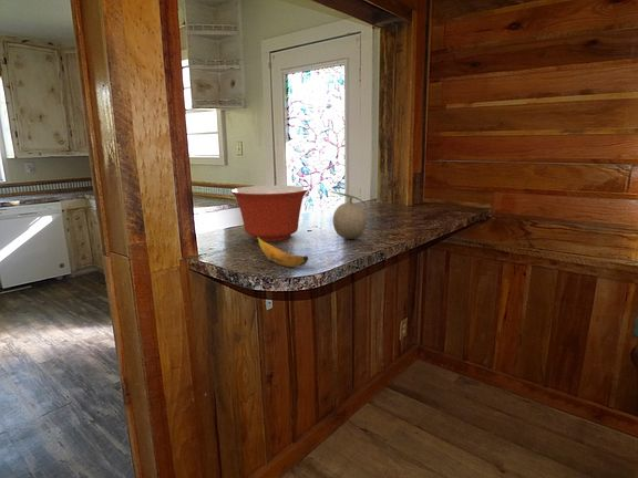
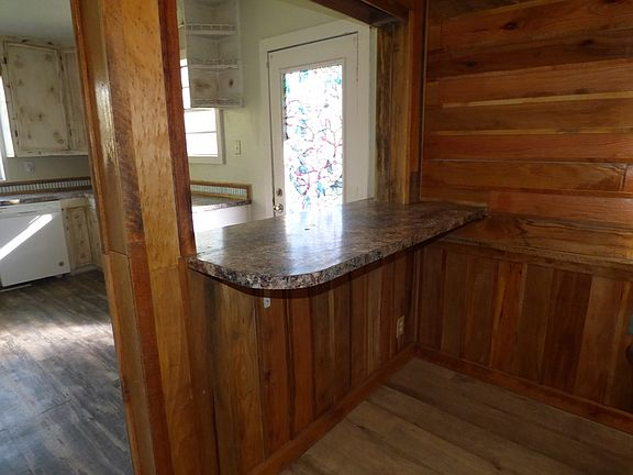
- banana (281, 252)
- mixing bowl (270, 212)
- fruit (350, 215)
